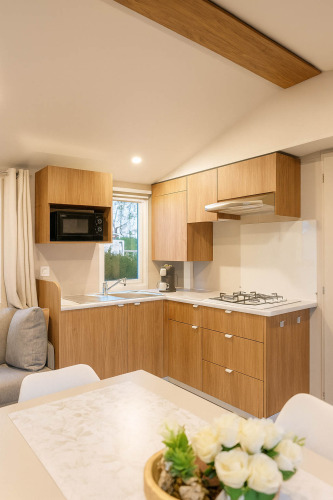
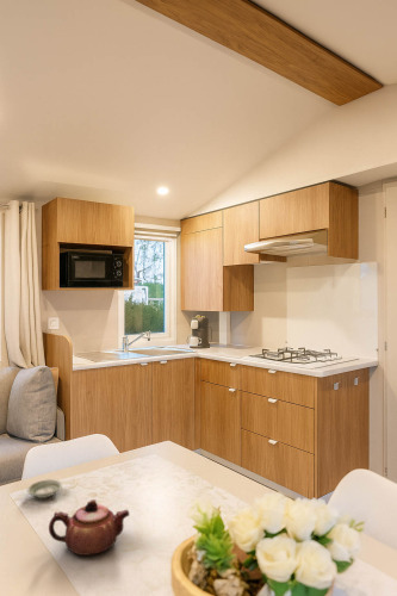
+ saucer (44, 490)
+ teapot (89, 521)
